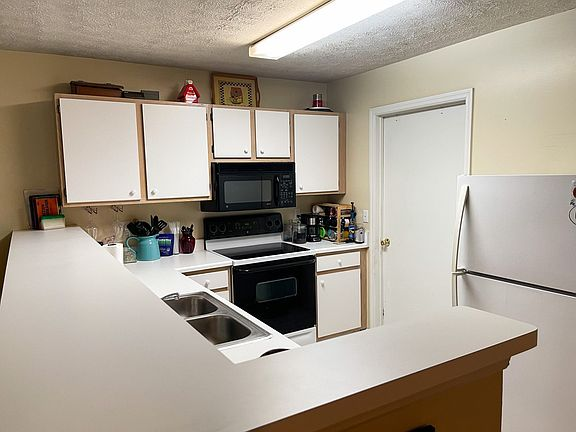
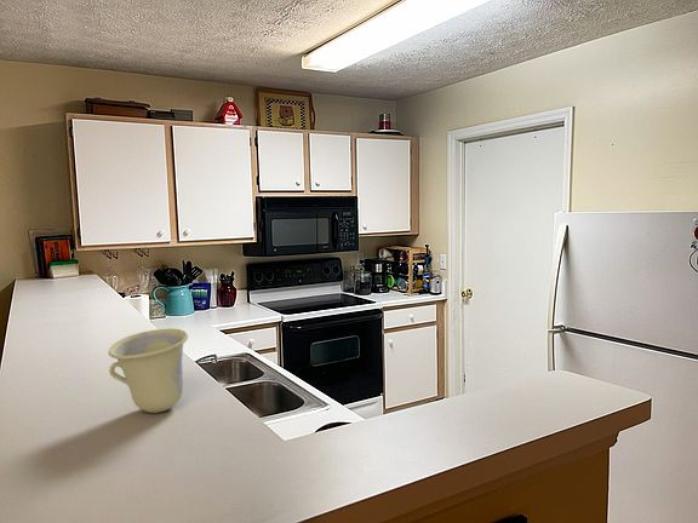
+ cup (150, 373)
